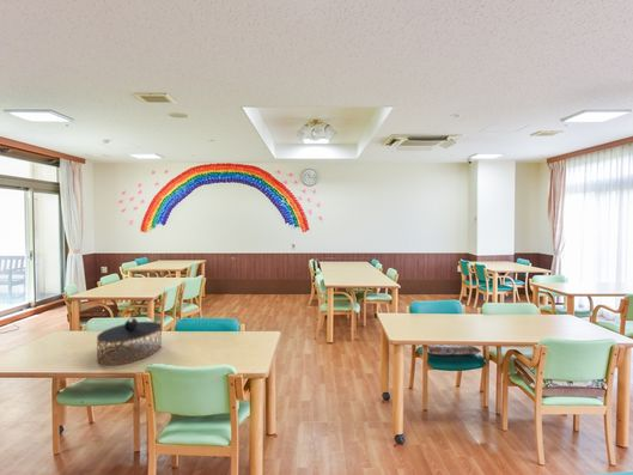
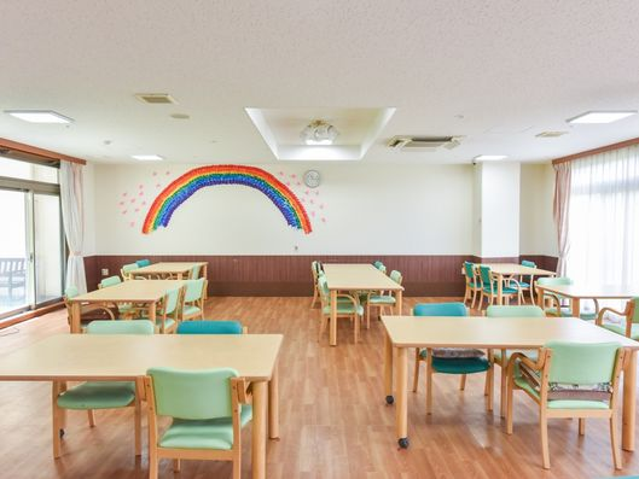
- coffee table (130, 335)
